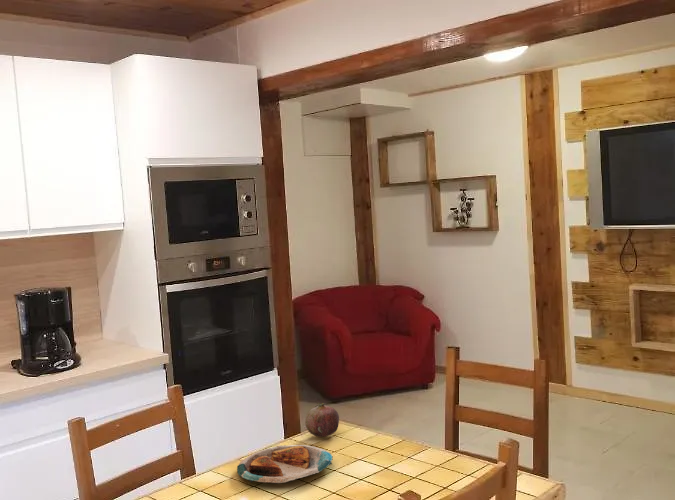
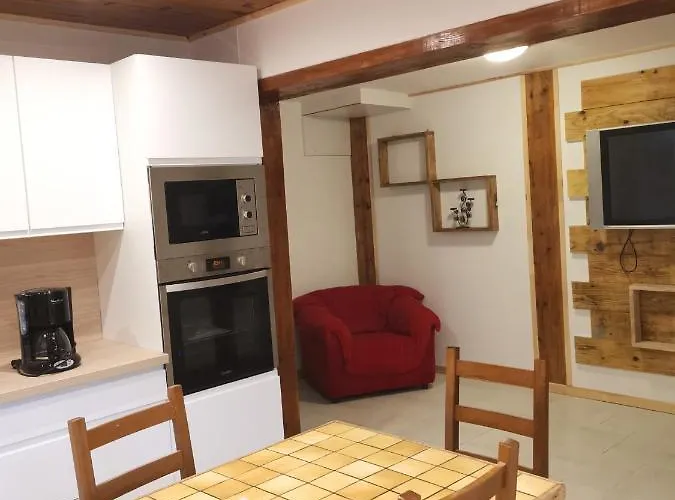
- fruit (322, 419)
- plate (283, 464)
